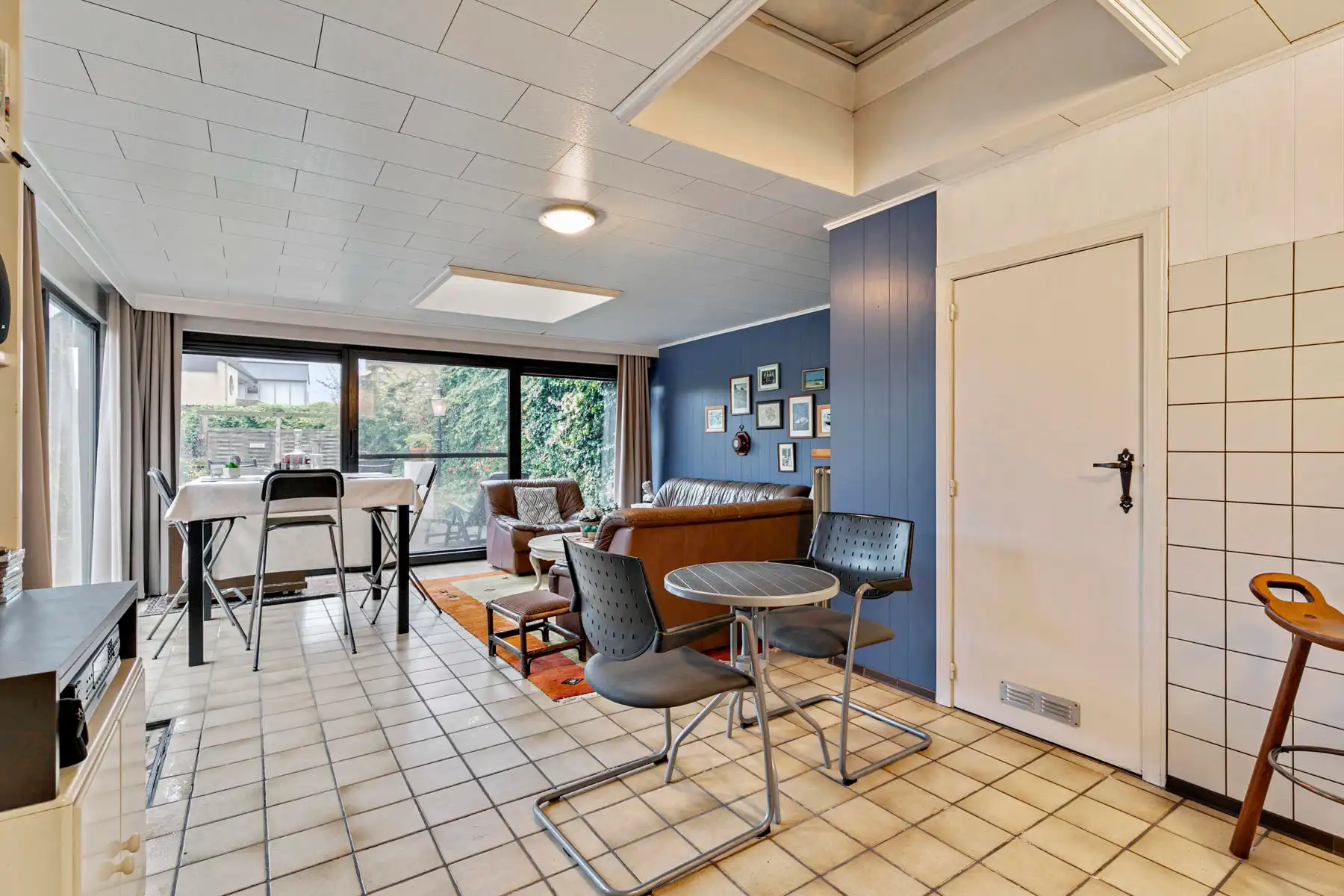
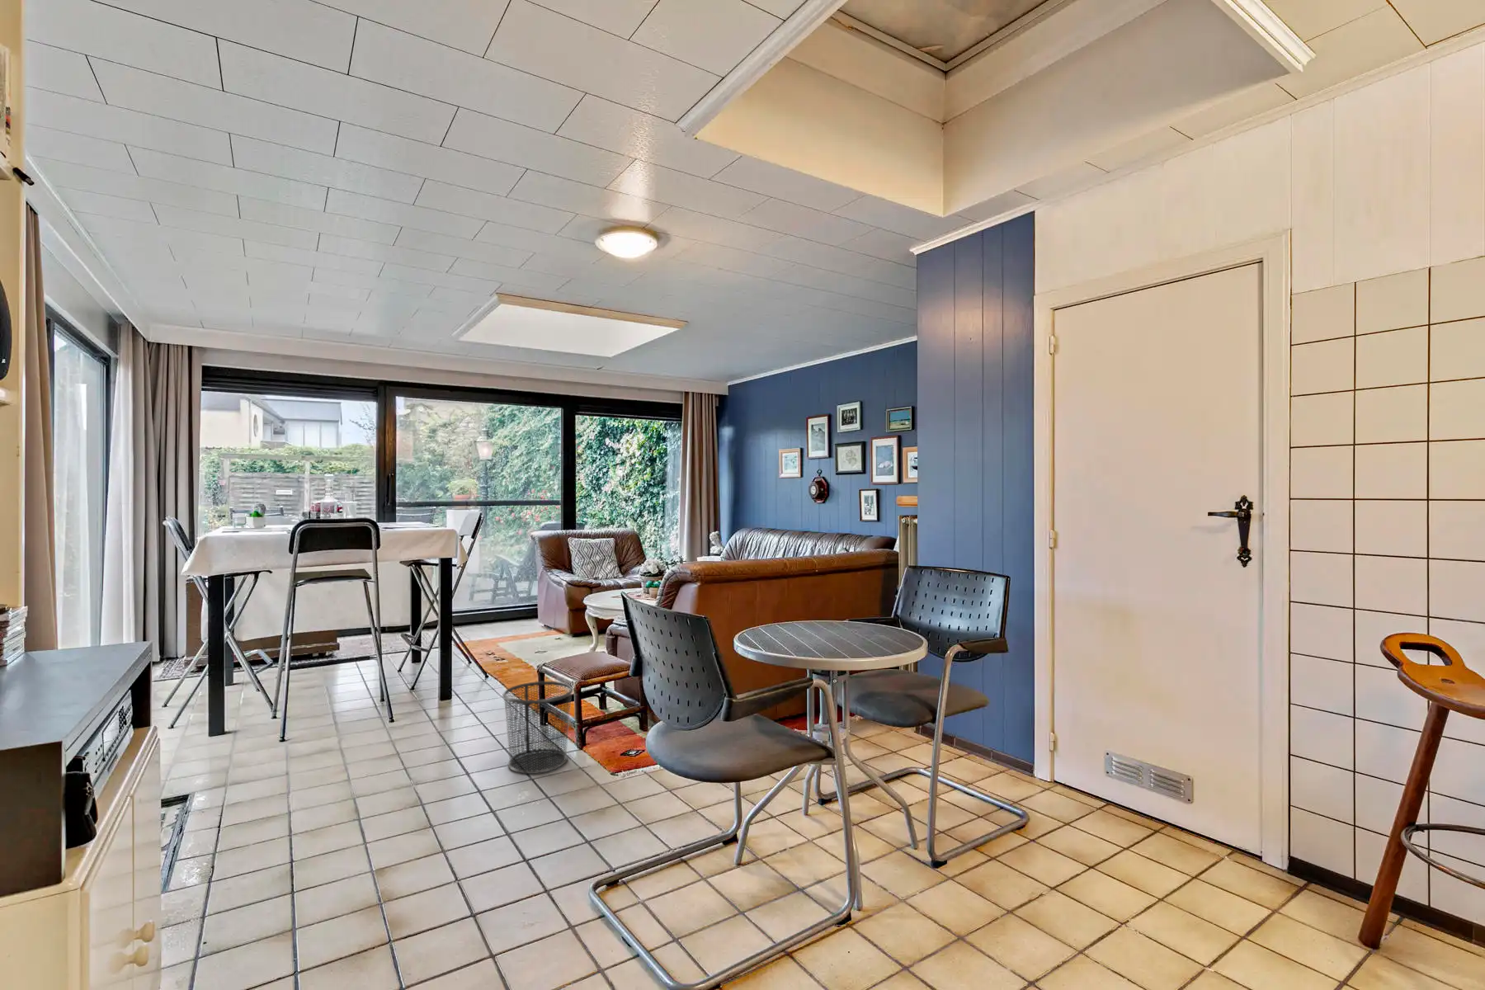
+ waste bin (538, 726)
